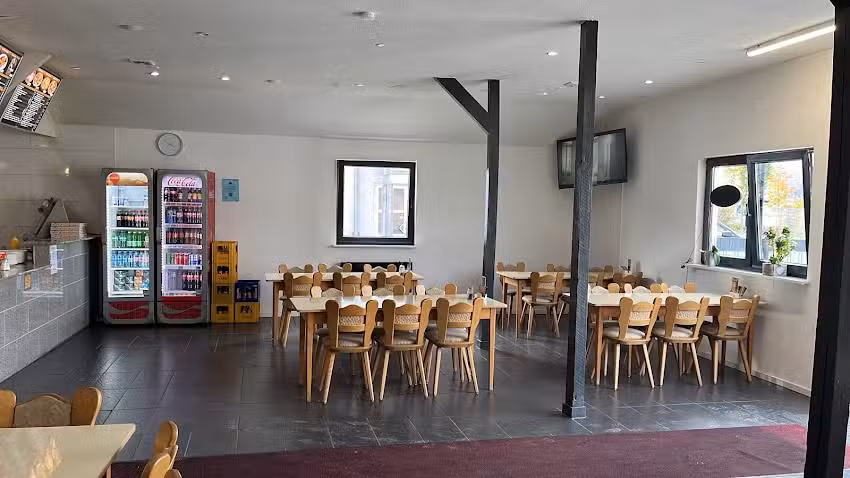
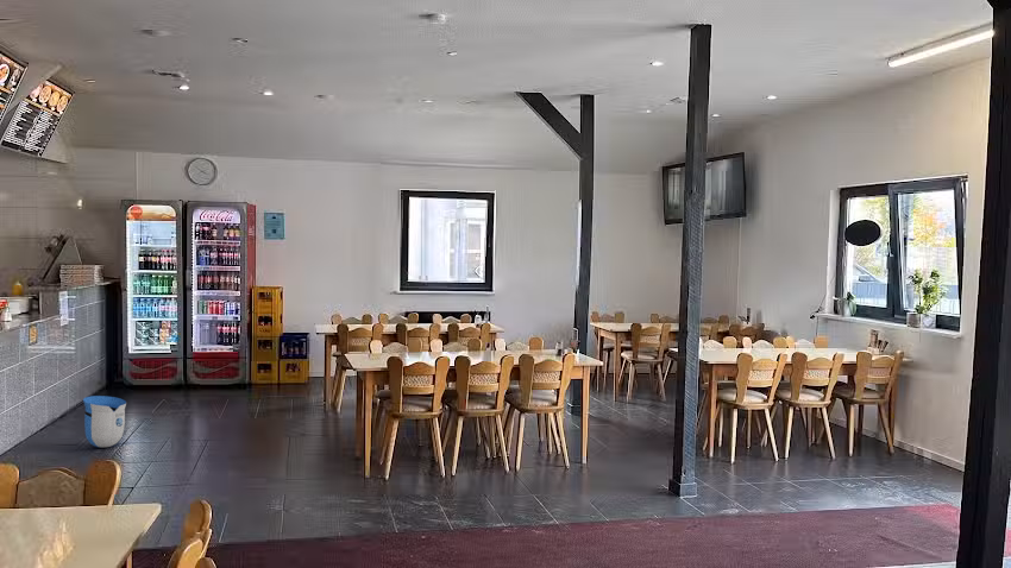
+ sun visor (105, 422)
